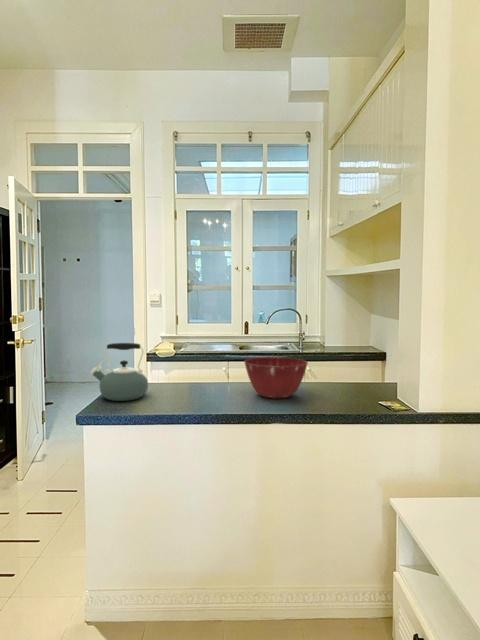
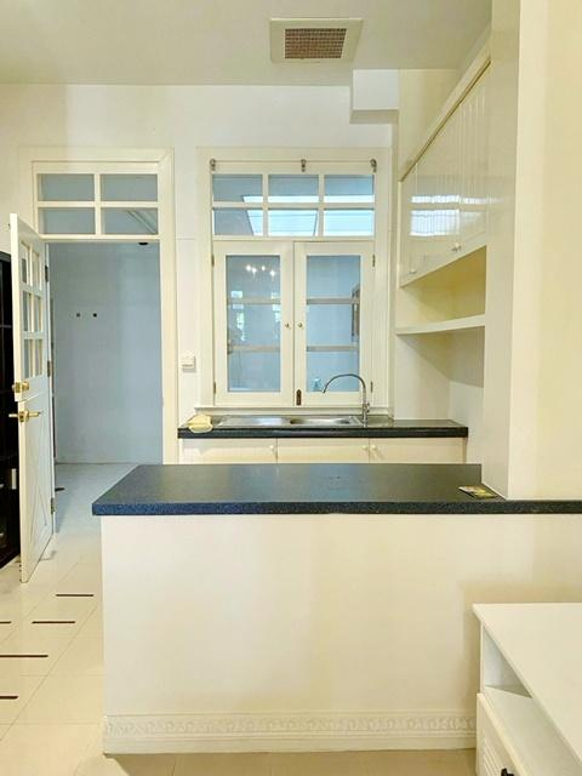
- mixing bowl (275, 378)
- kettle (119, 370)
